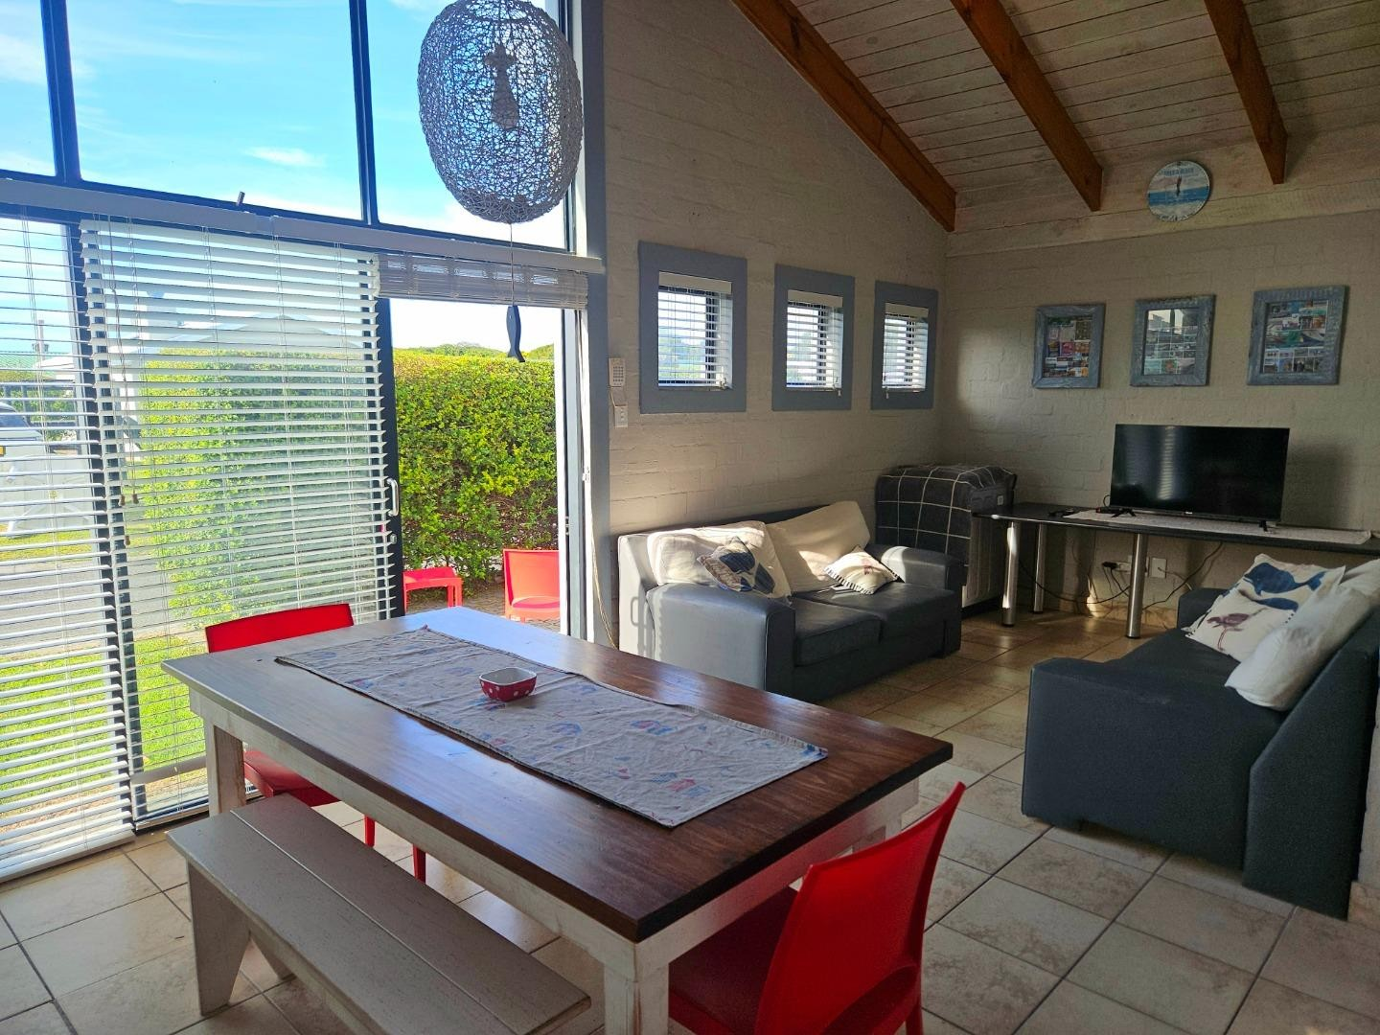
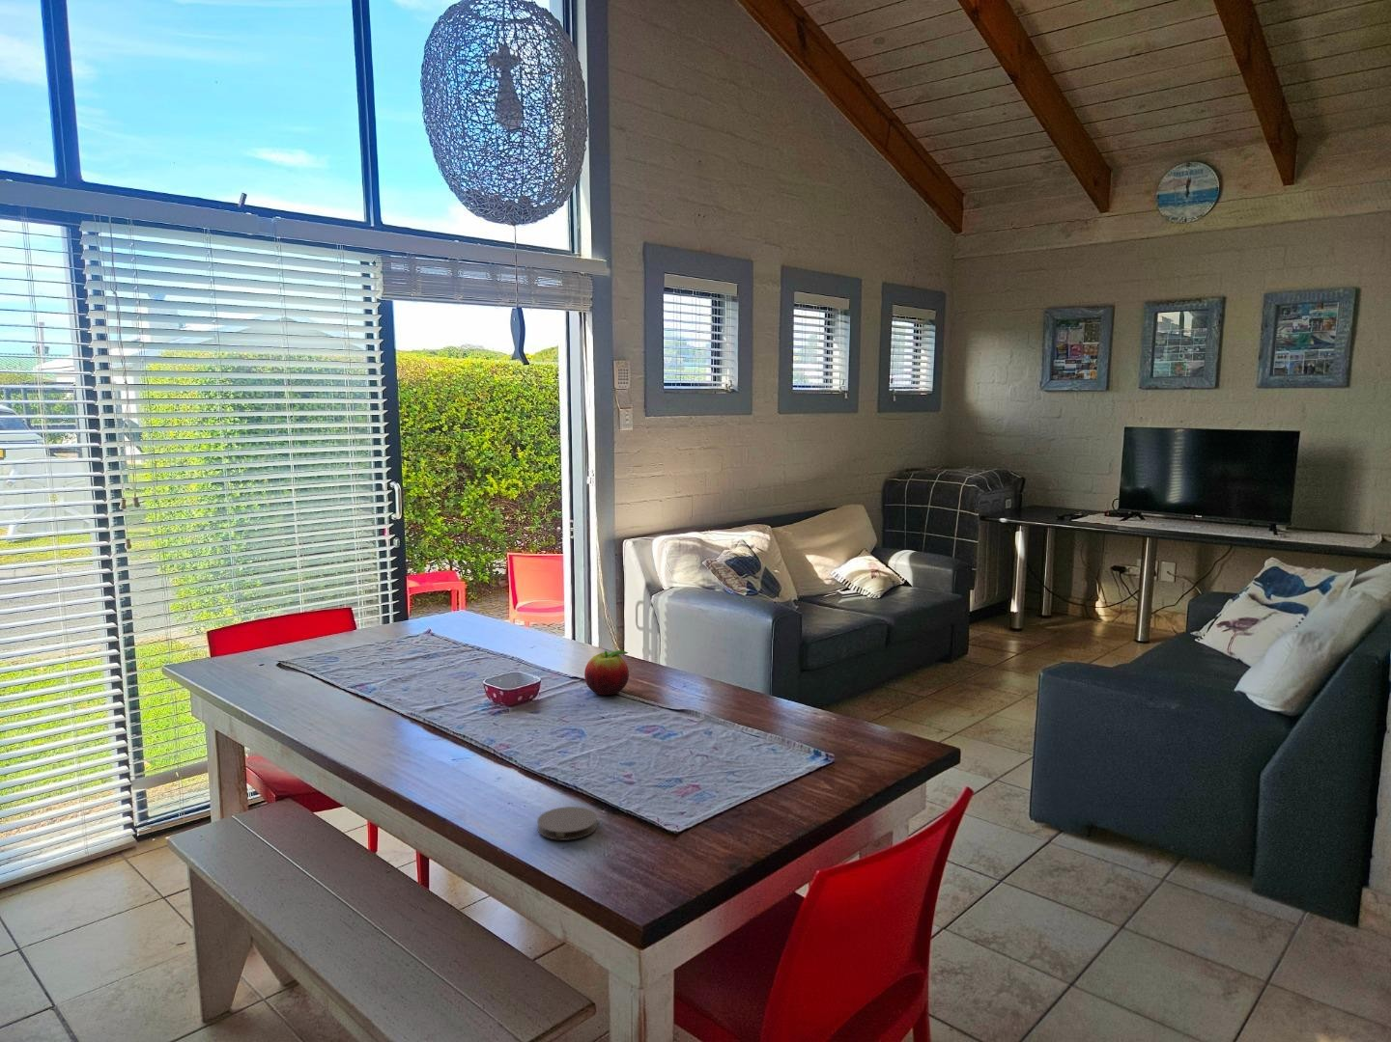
+ coaster (567, 822)
+ fruit (607, 672)
